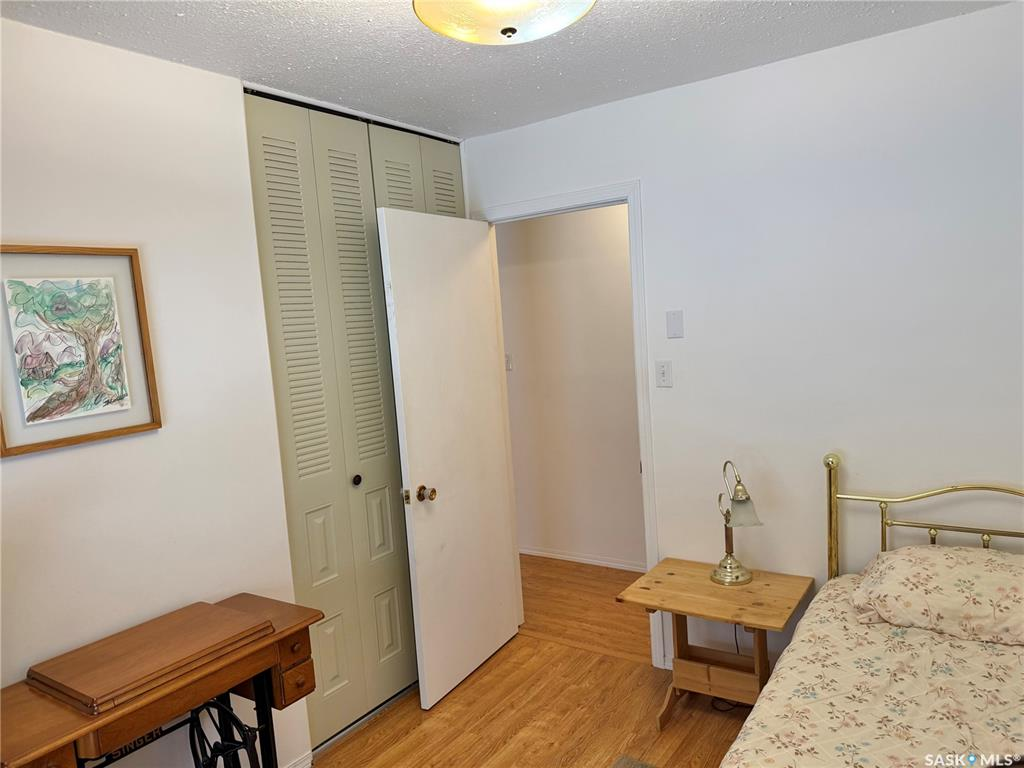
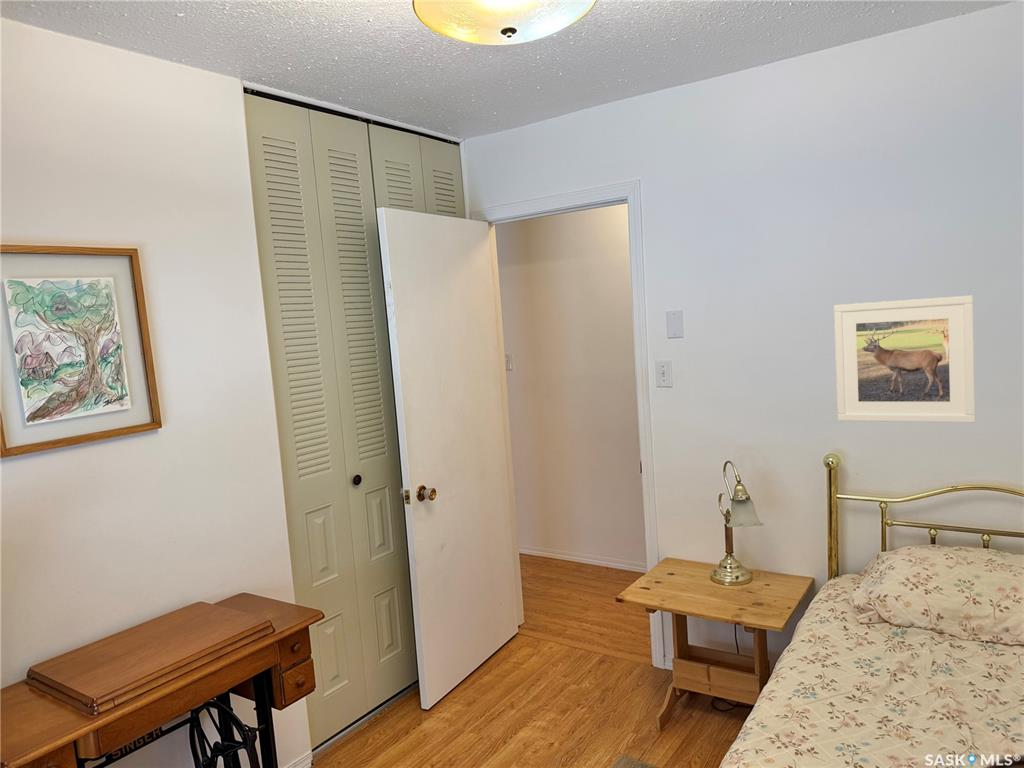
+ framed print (901, 361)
